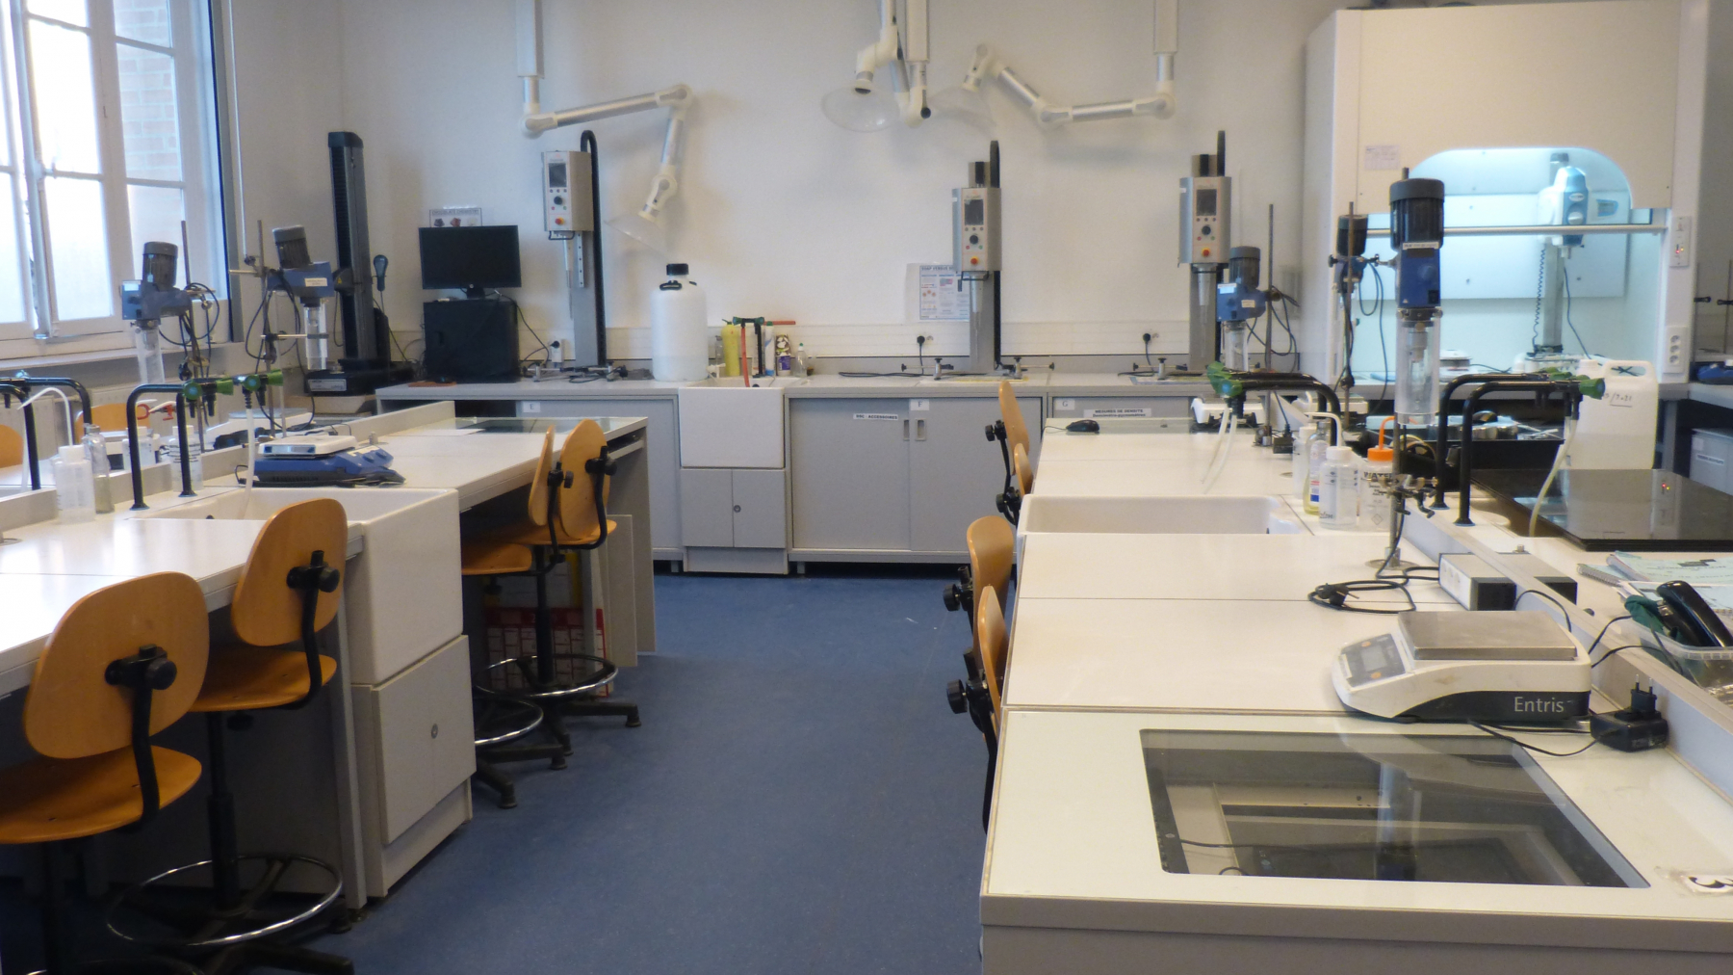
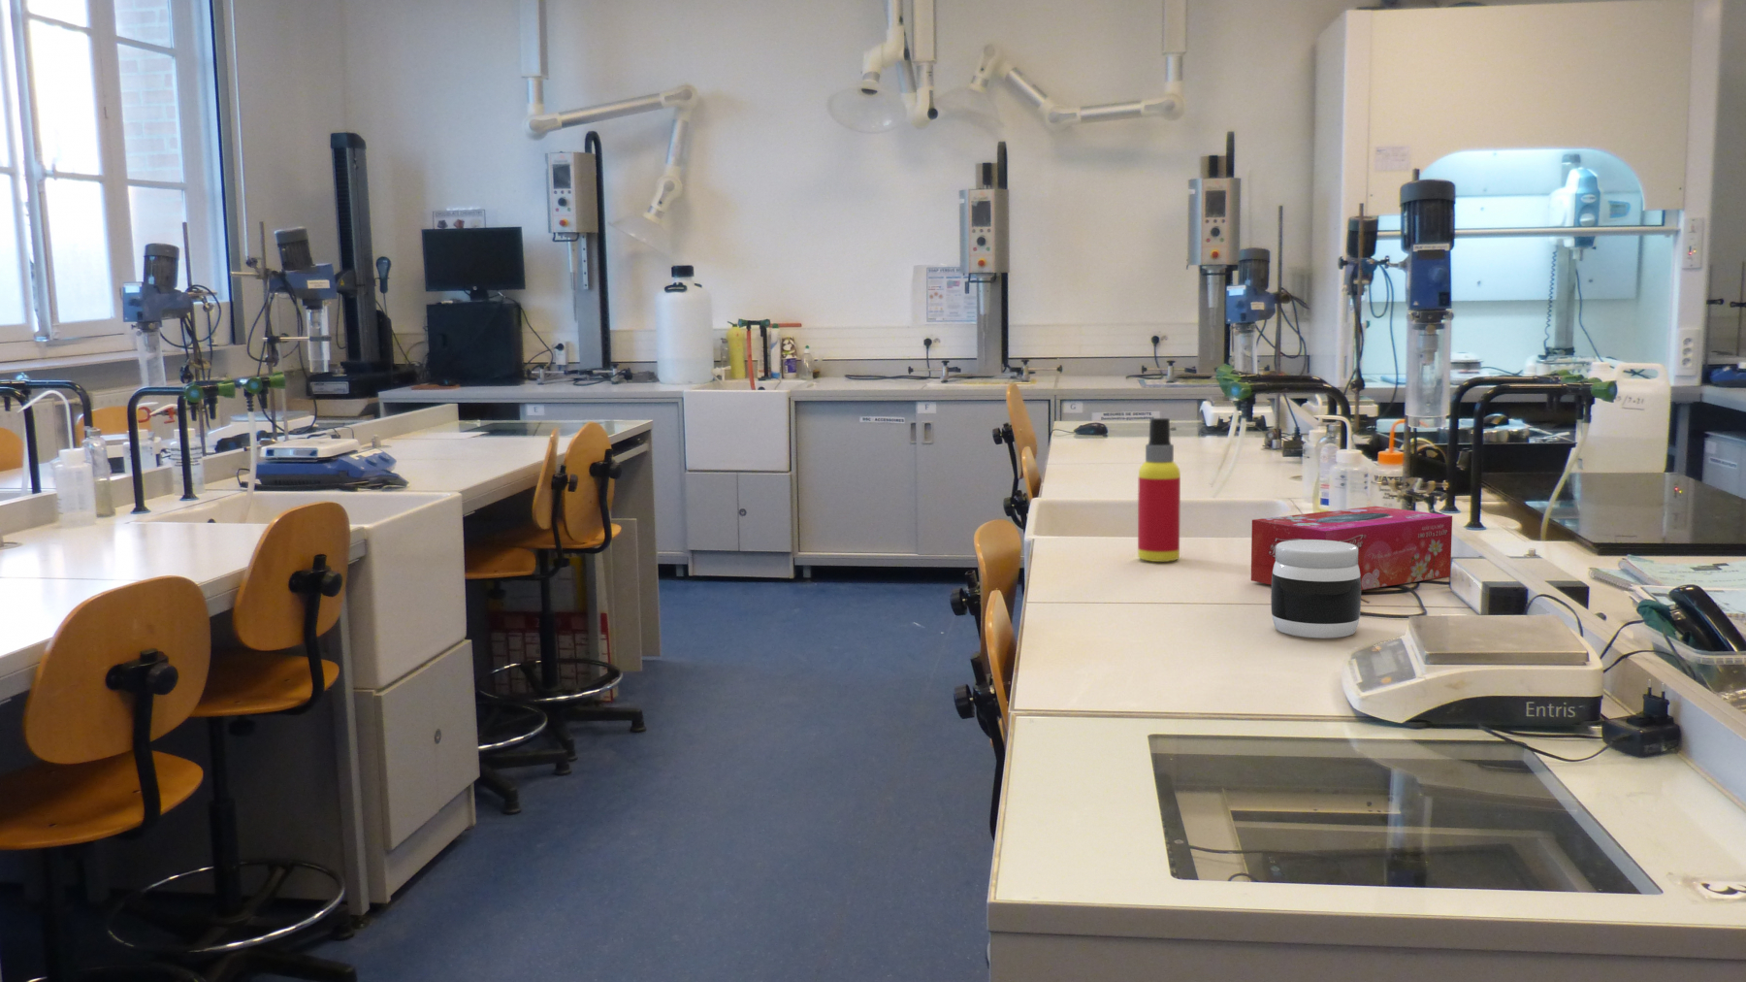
+ jar (1315, 588)
+ spray bottle (1160, 489)
+ tissue box (1351, 543)
